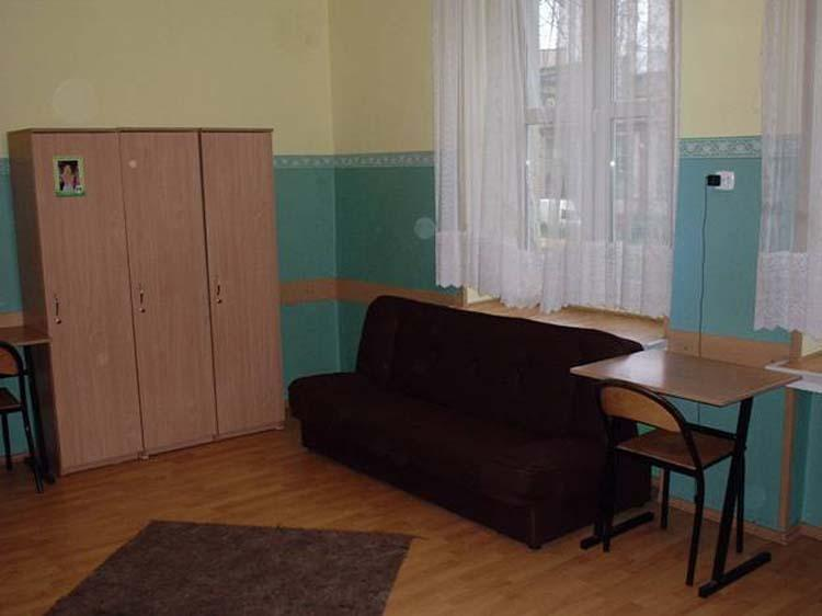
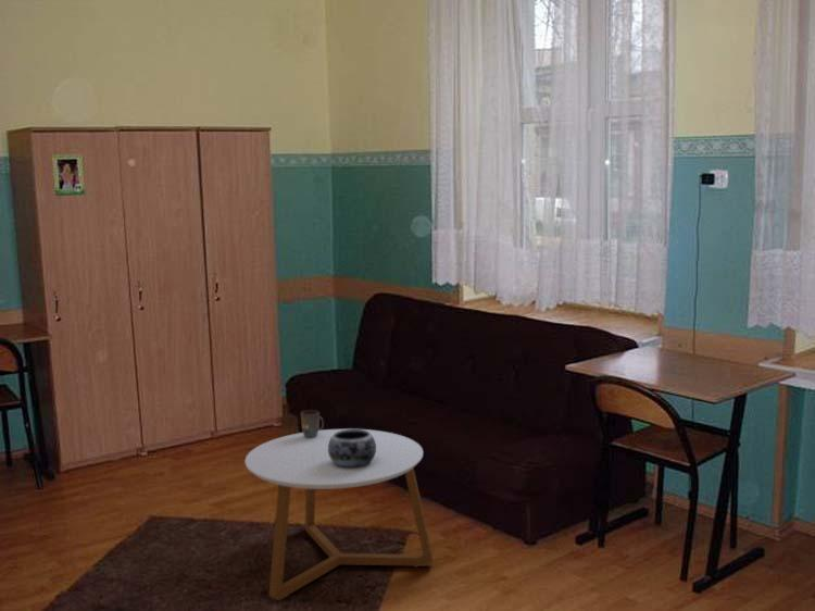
+ coffee table (314, 510)
+ mug (313, 424)
+ decorative bowl (352, 448)
